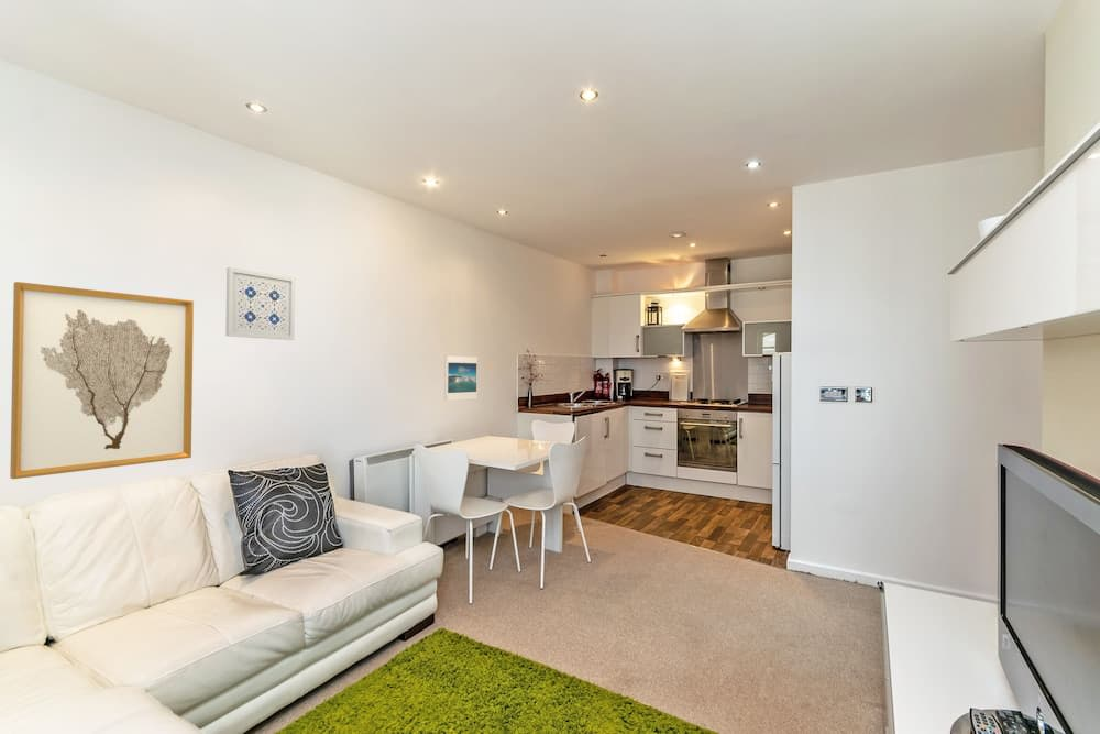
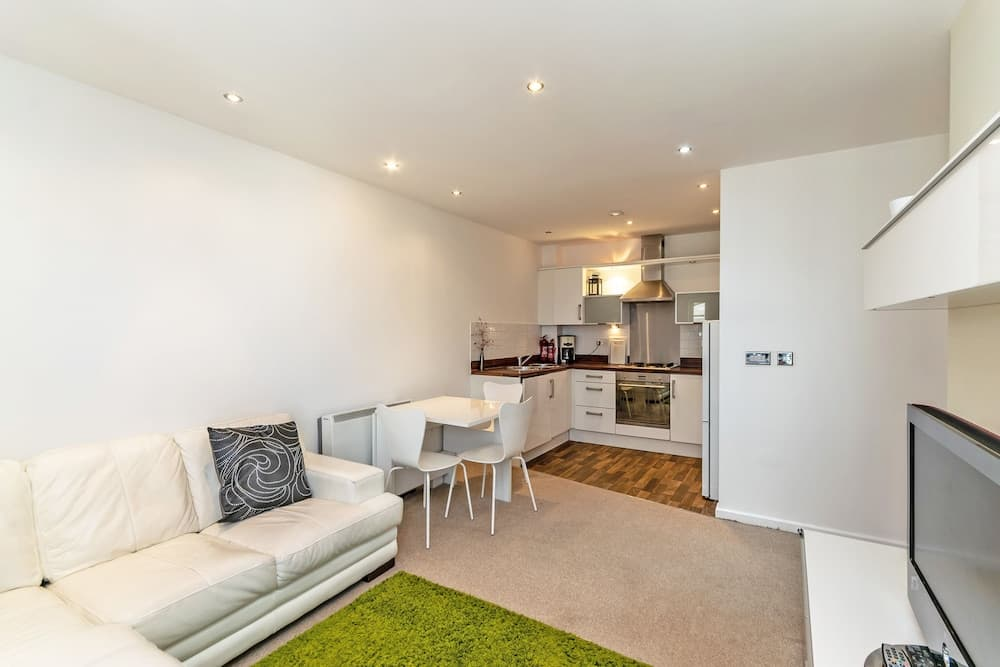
- wall art (111, 379)
- wall art (262, 305)
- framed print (461, 377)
